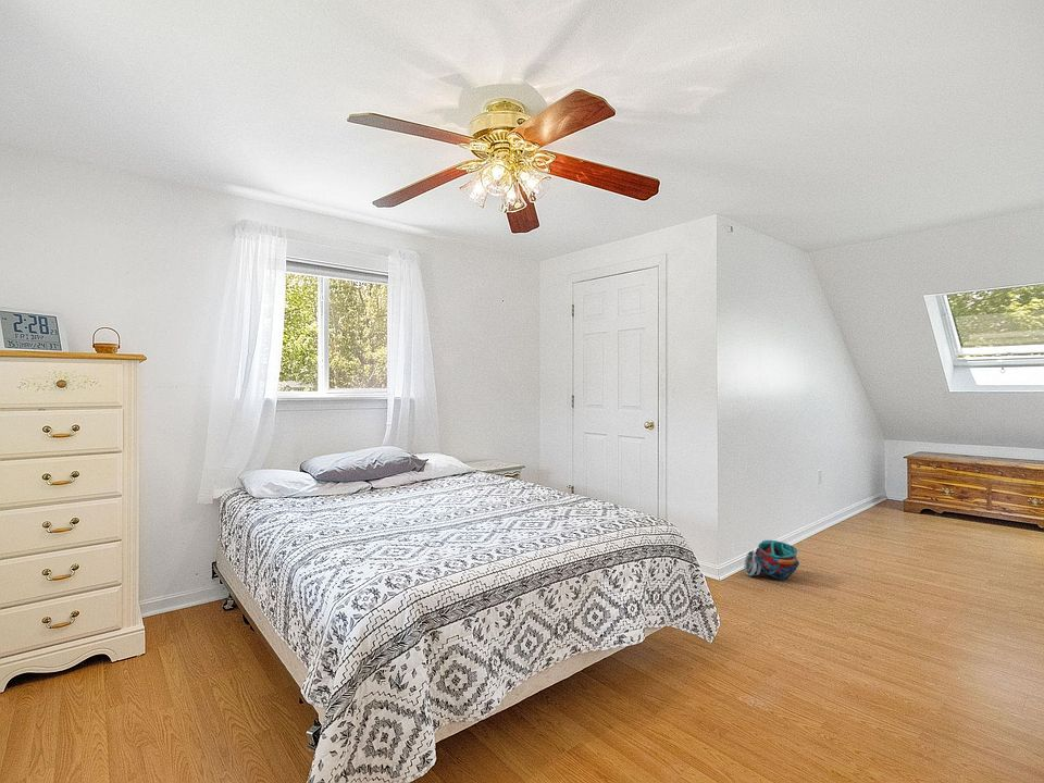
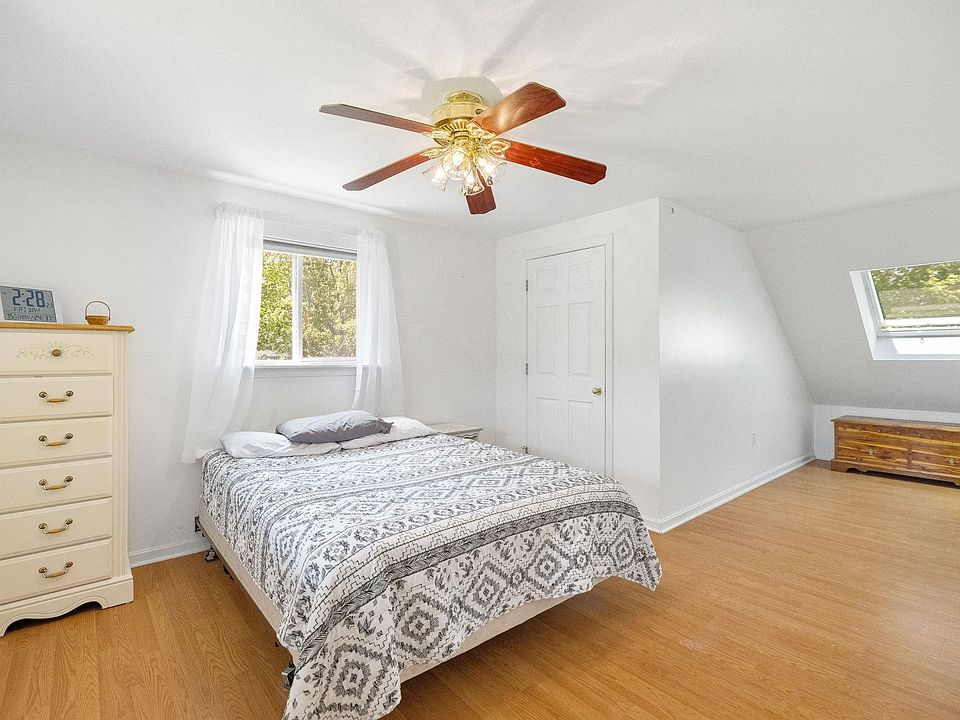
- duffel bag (772, 560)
